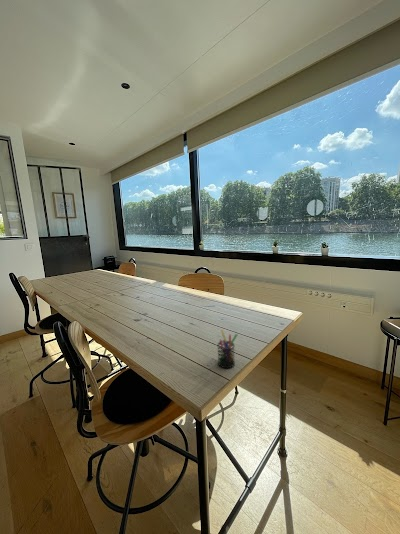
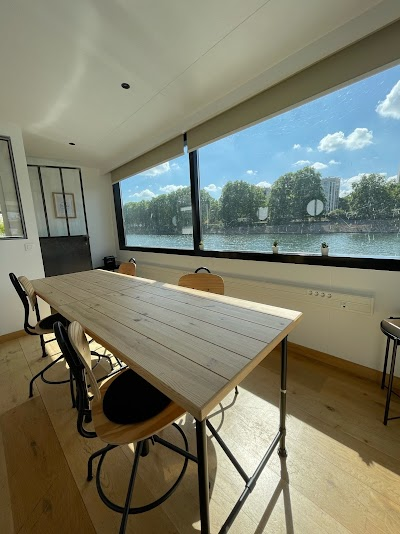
- pen holder (228, 347)
